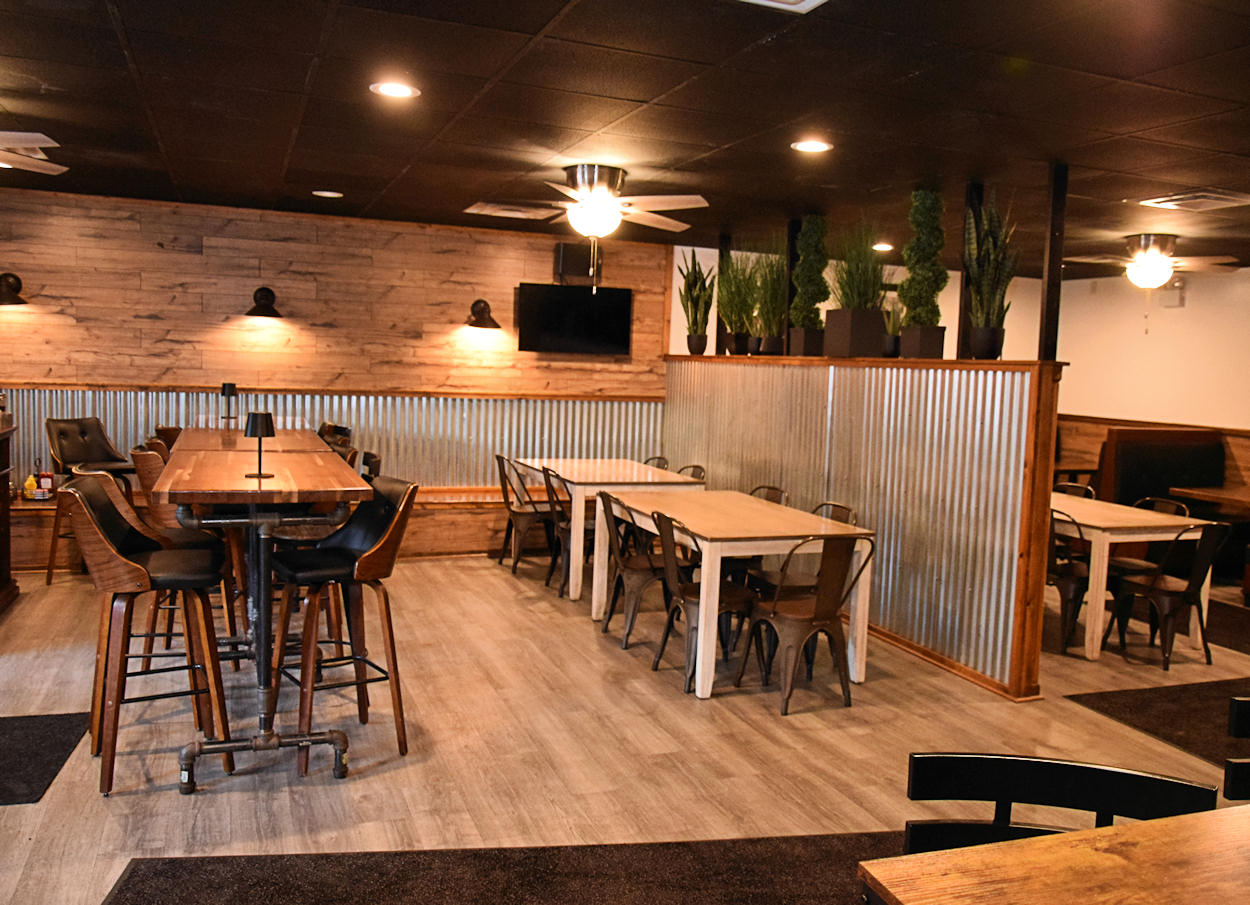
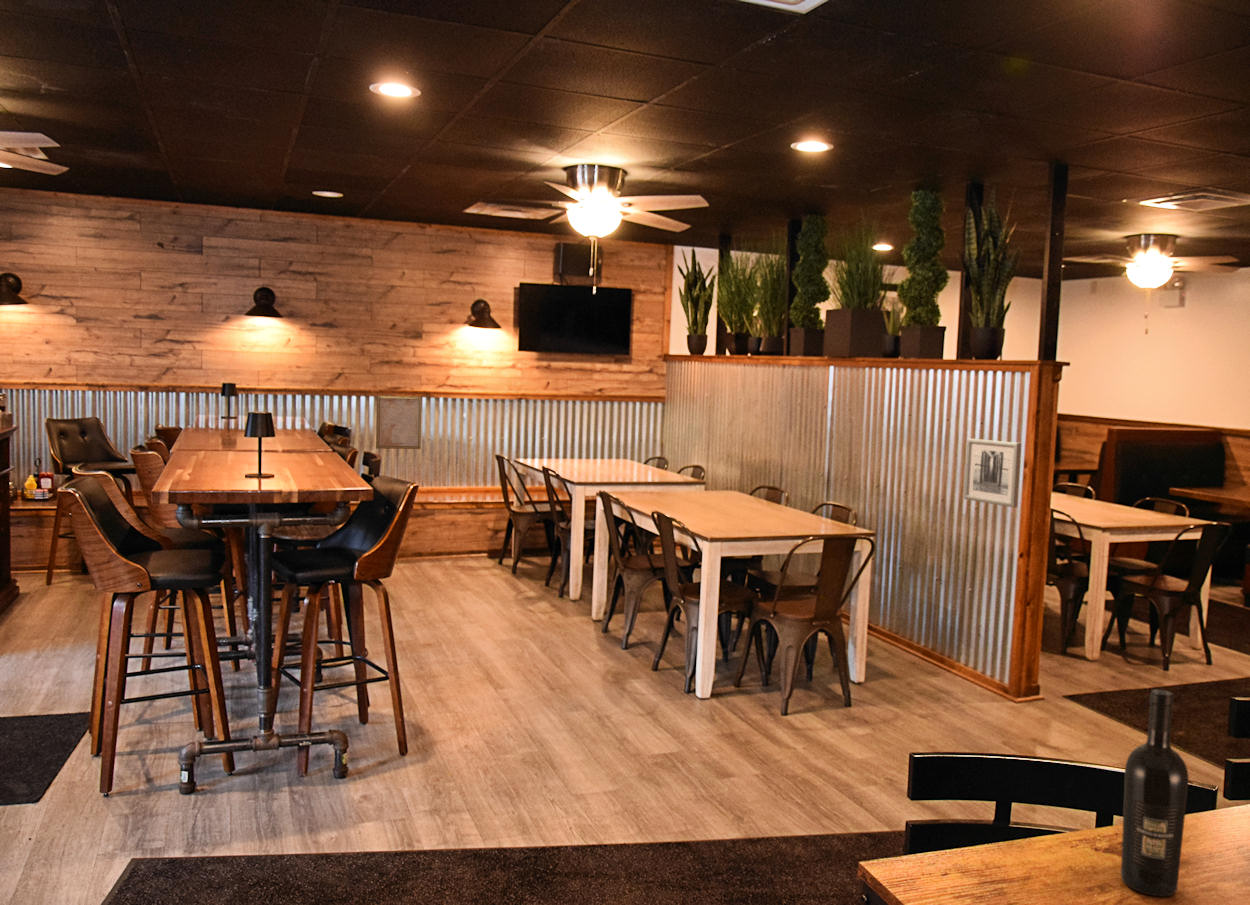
+ wall art (399, 422)
+ wall art (991, 471)
+ wine bottle (1155, 789)
